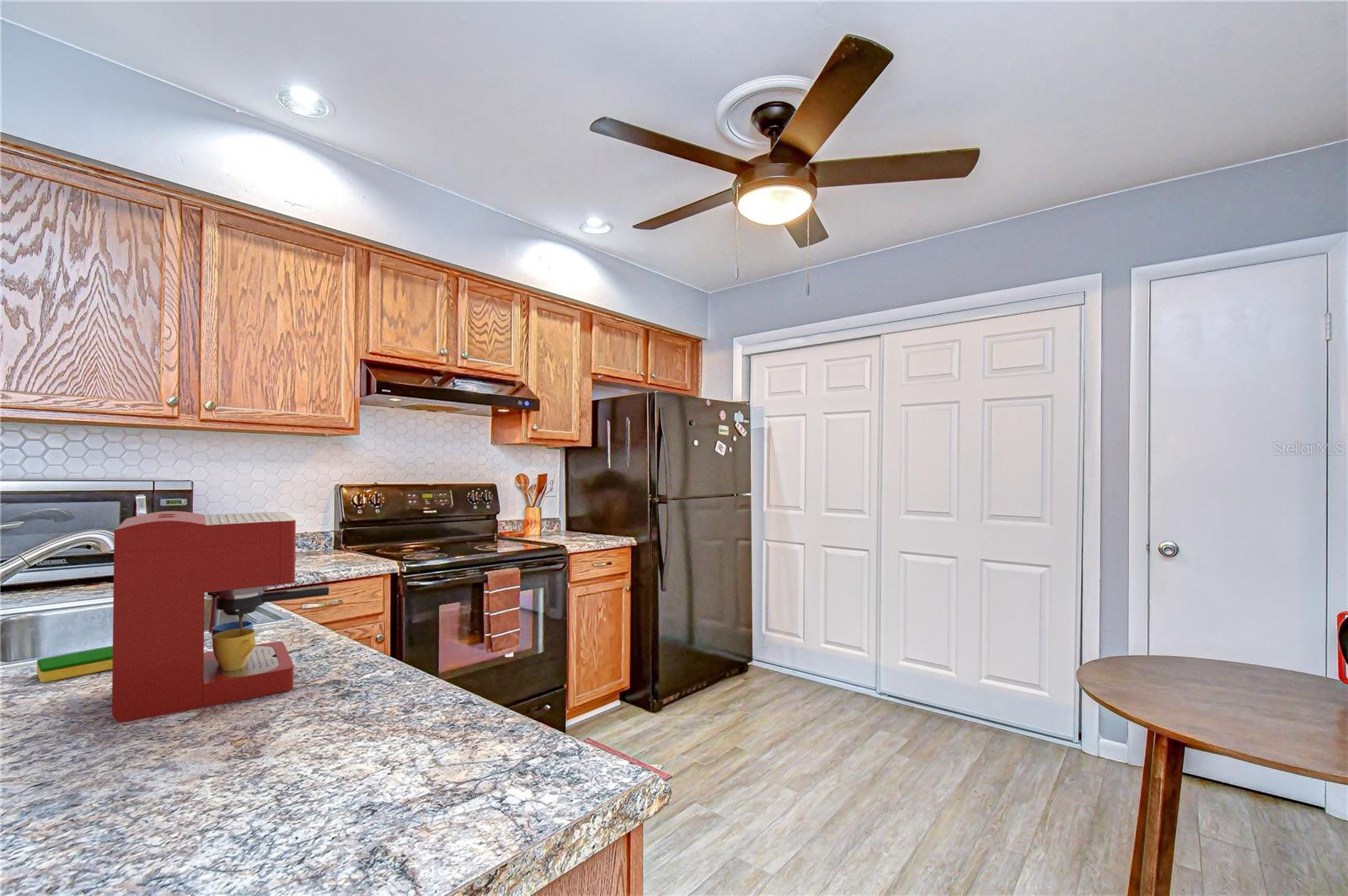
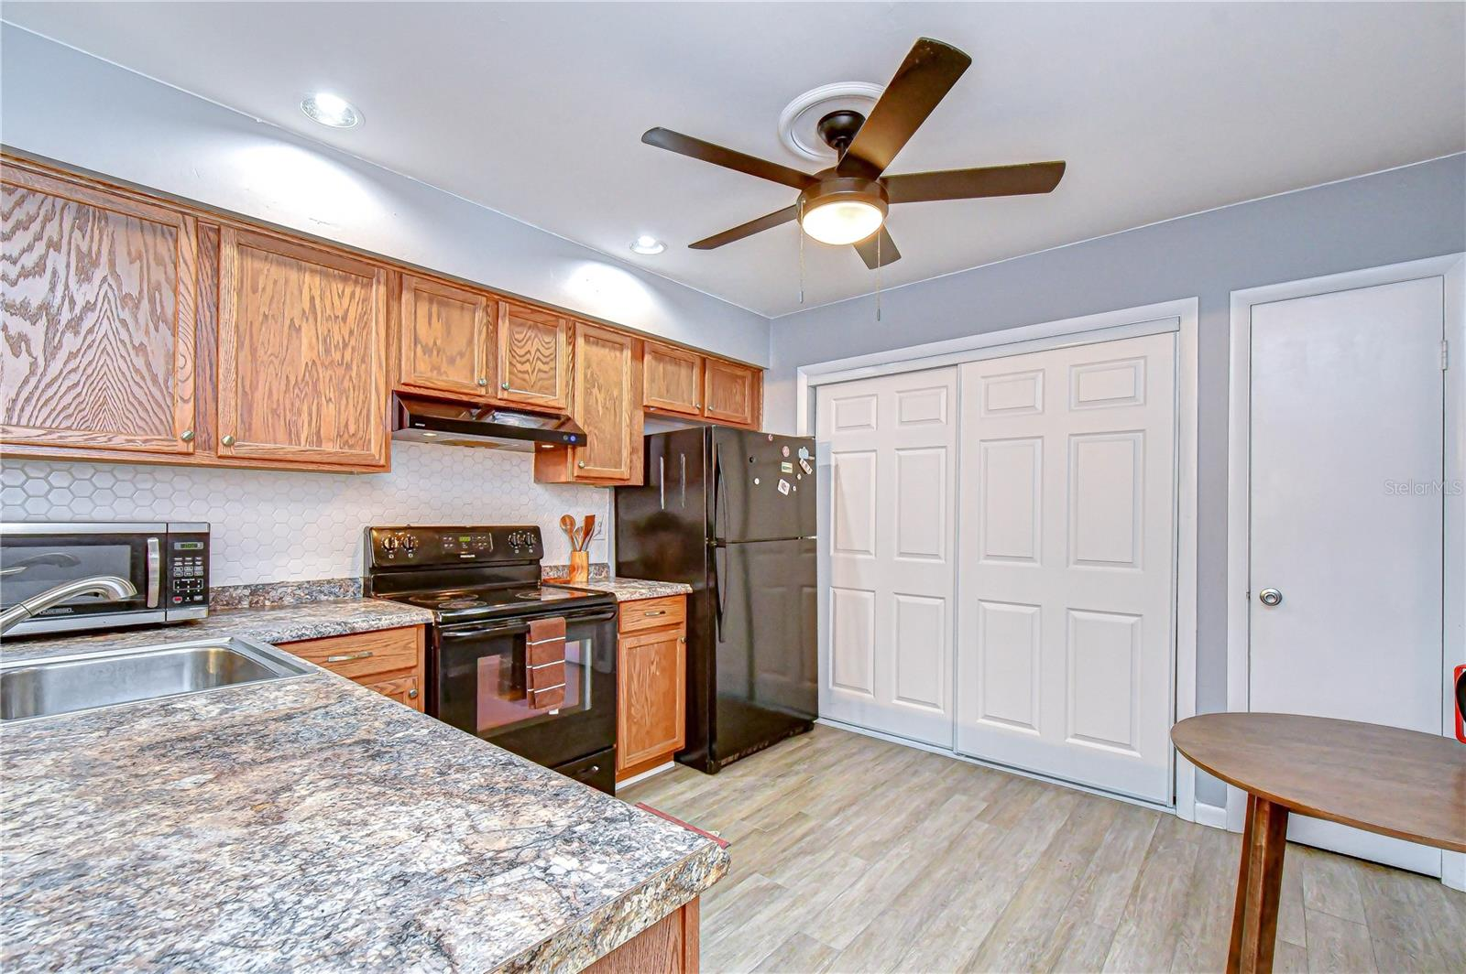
- coffee maker (204, 600)
- dish sponge (94, 660)
